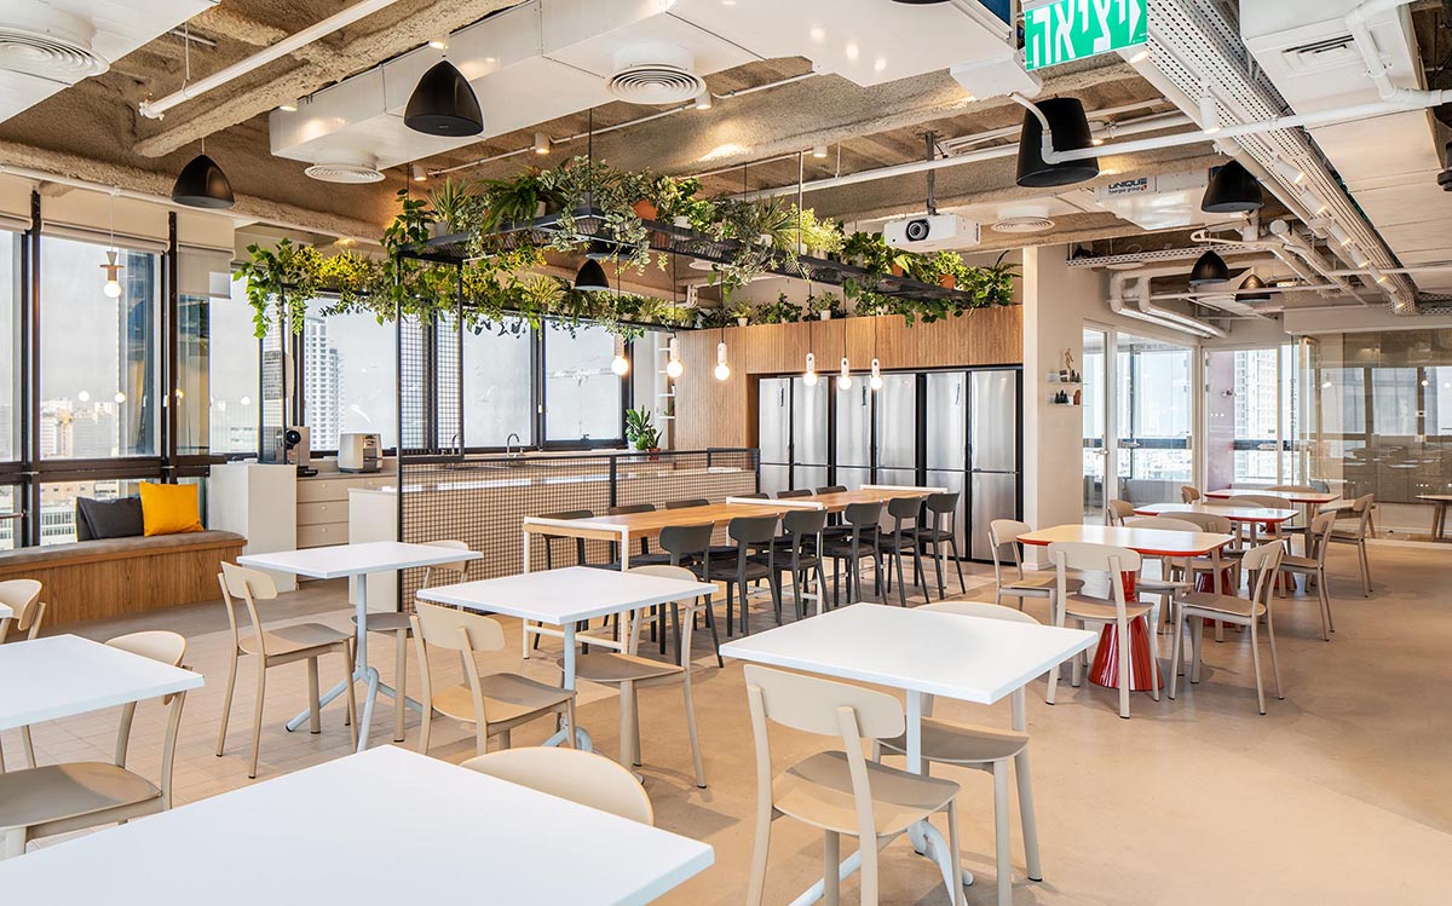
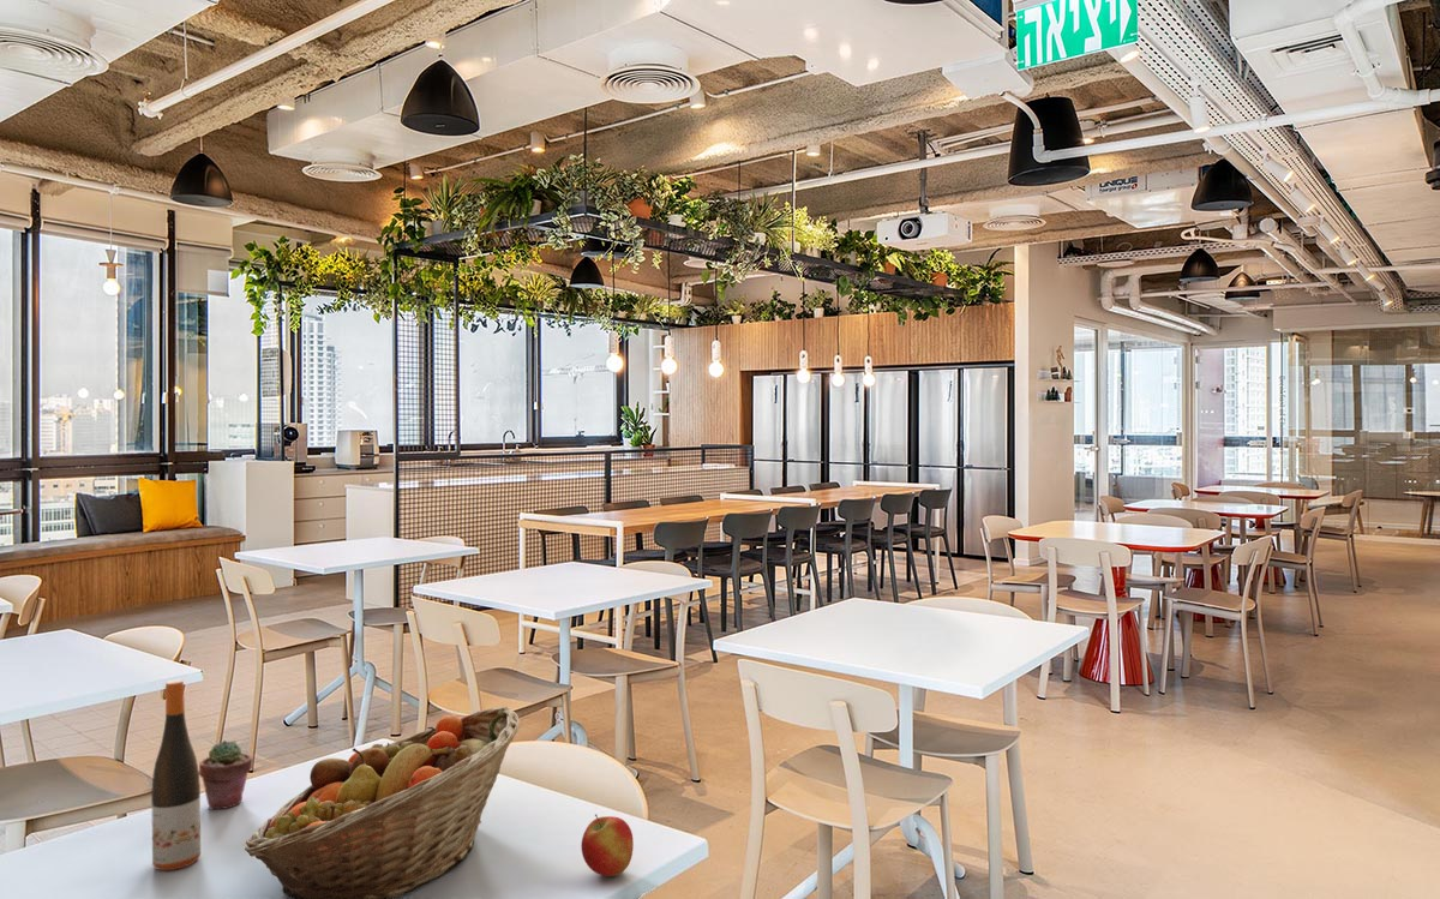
+ wine bottle (175, 771)
+ potted succulent (226, 772)
+ apple (607, 841)
+ fruit basket (395, 793)
